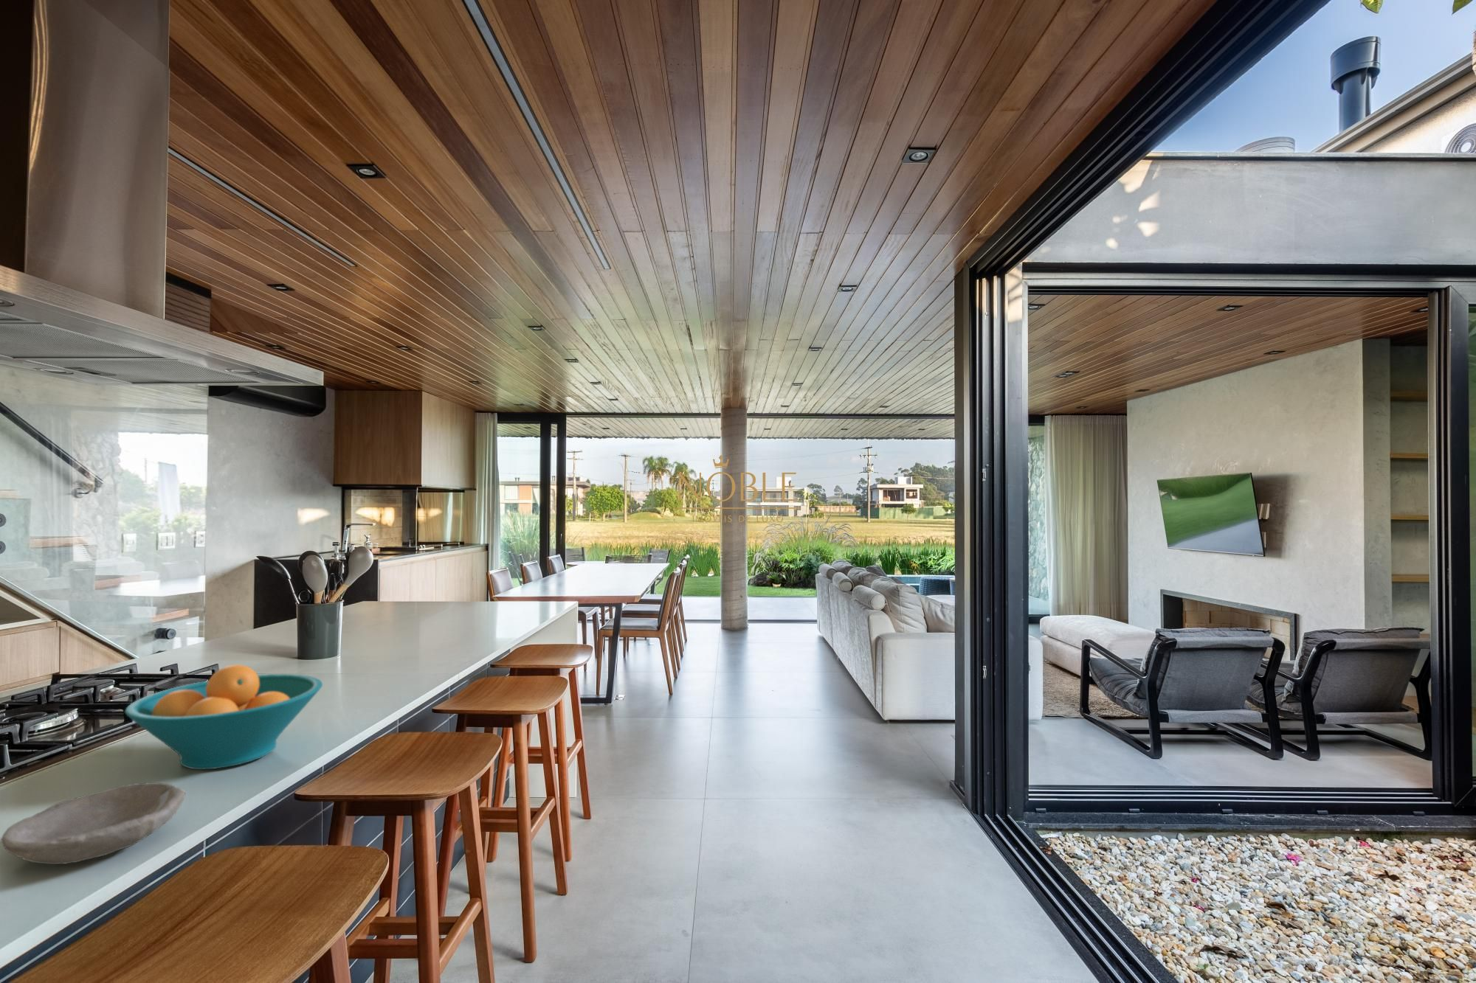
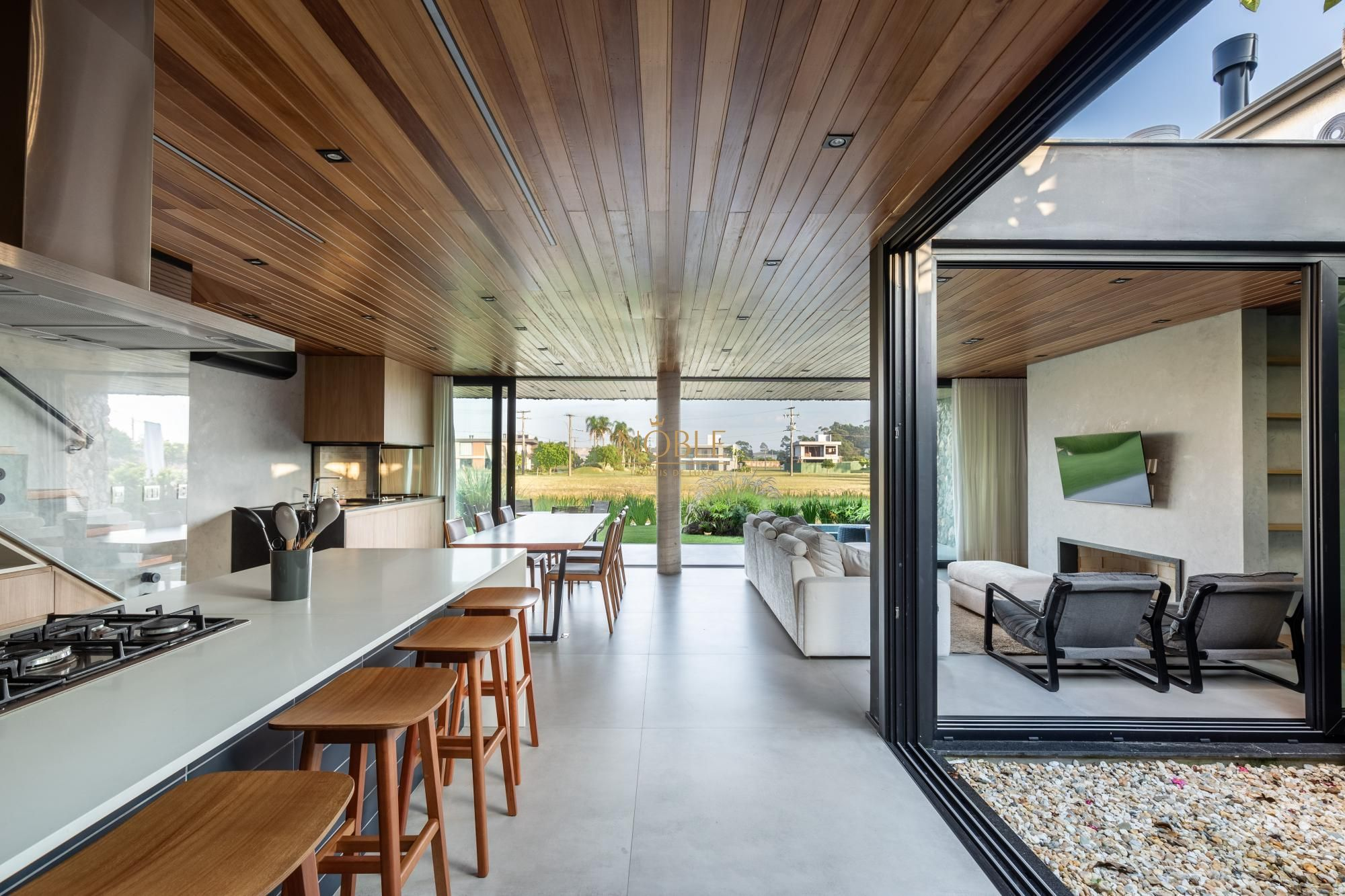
- bowl (98, 825)
- fruit bowl (230, 710)
